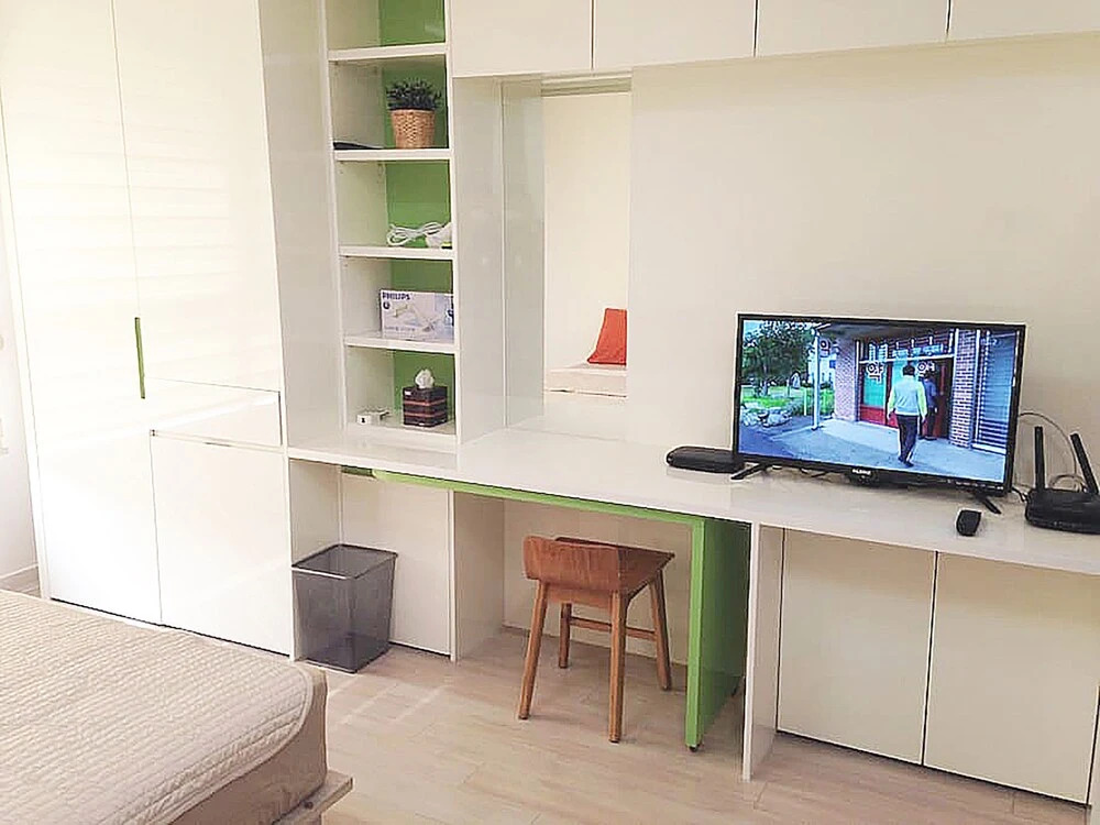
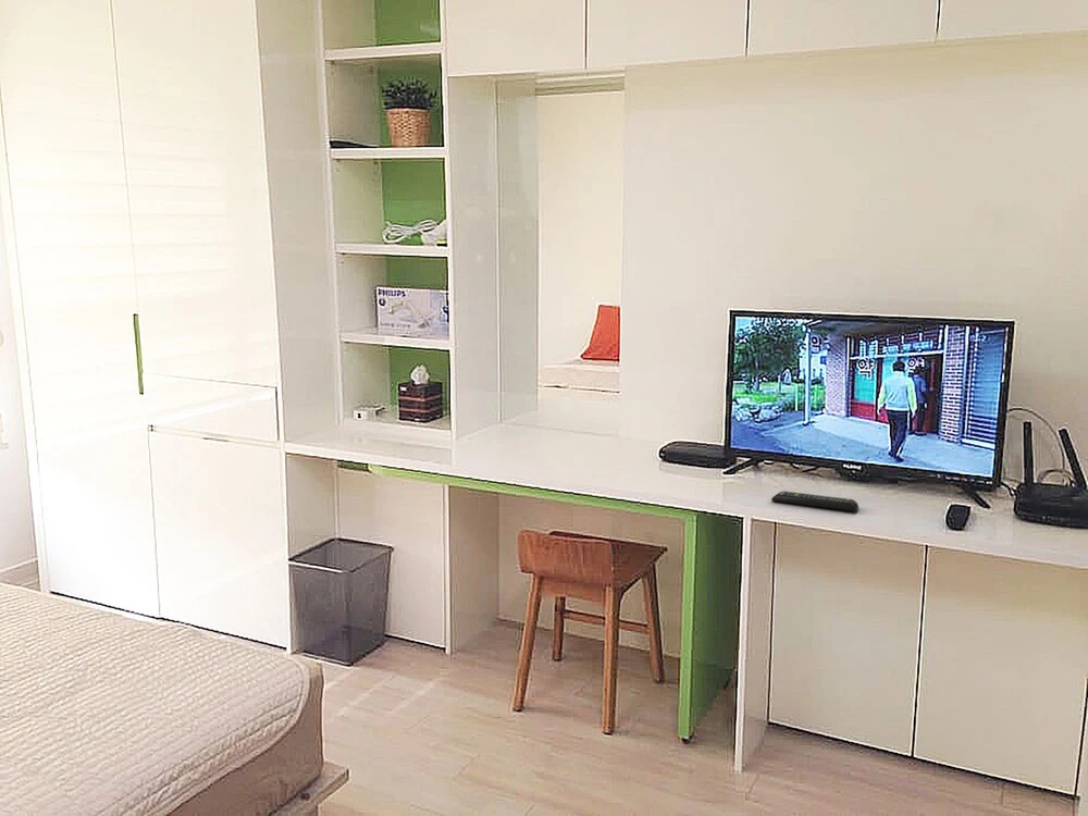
+ remote control (814, 500)
